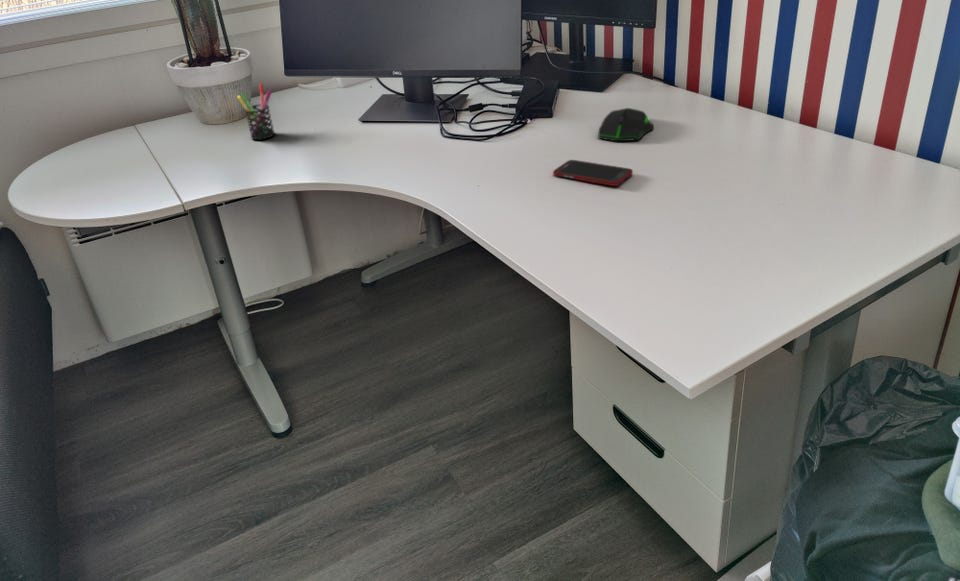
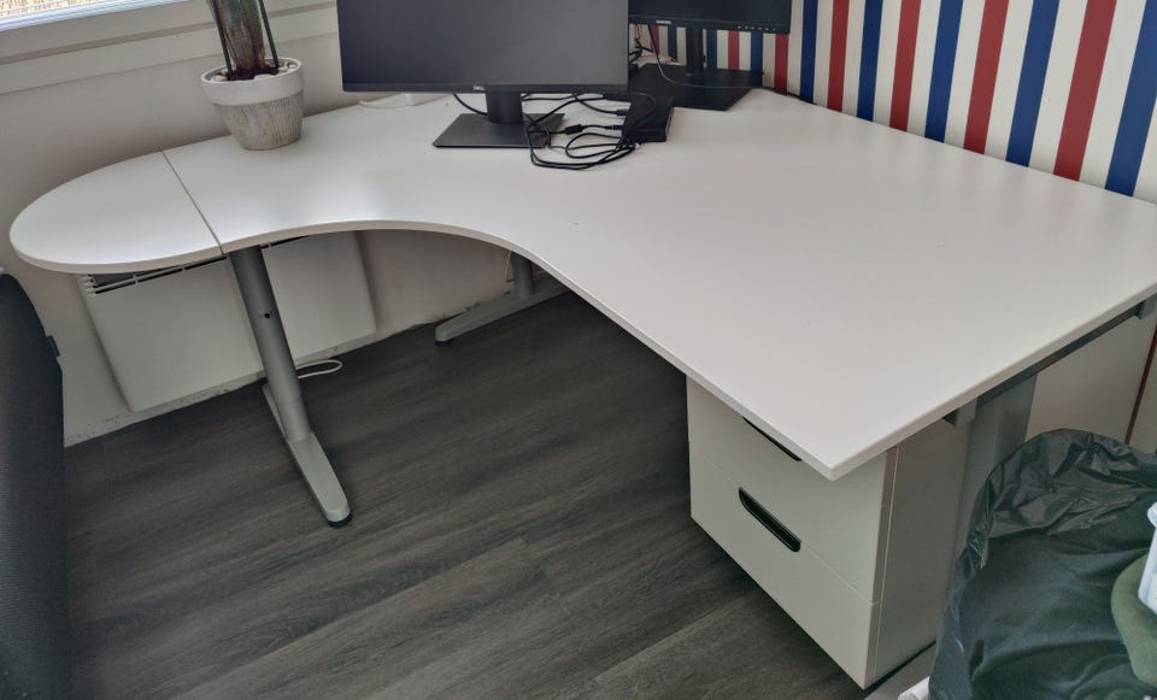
- cell phone (592, 172)
- pen holder (256, 111)
- computer mouse (627, 120)
